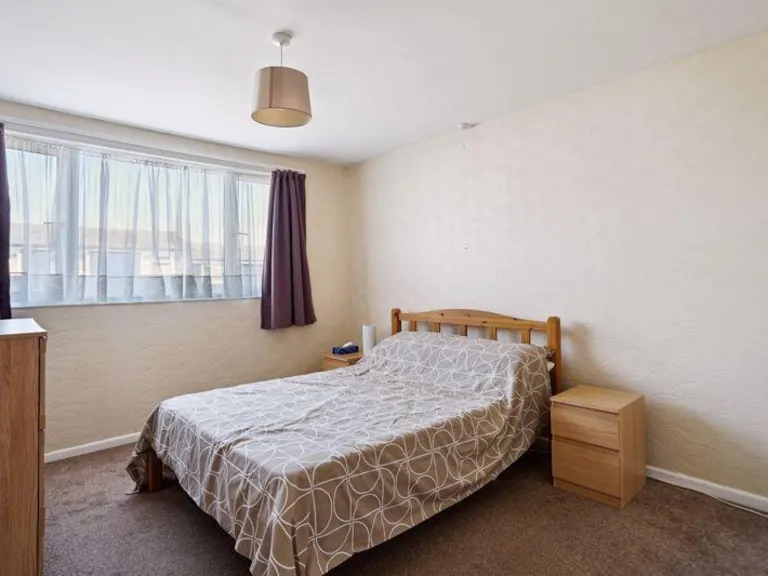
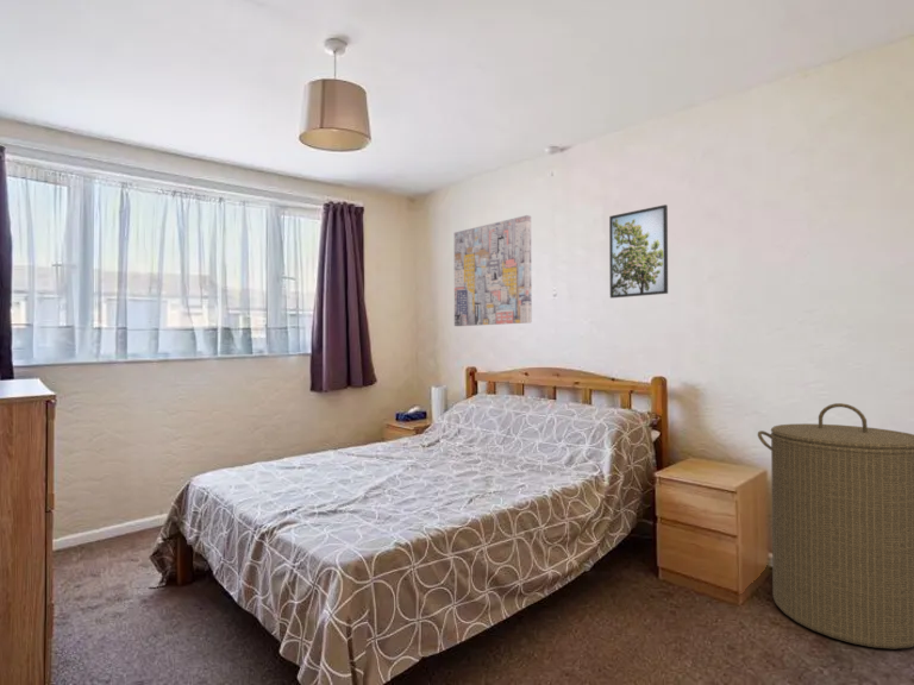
+ wall art (489, 274)
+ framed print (637, 253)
+ laundry hamper (844, 508)
